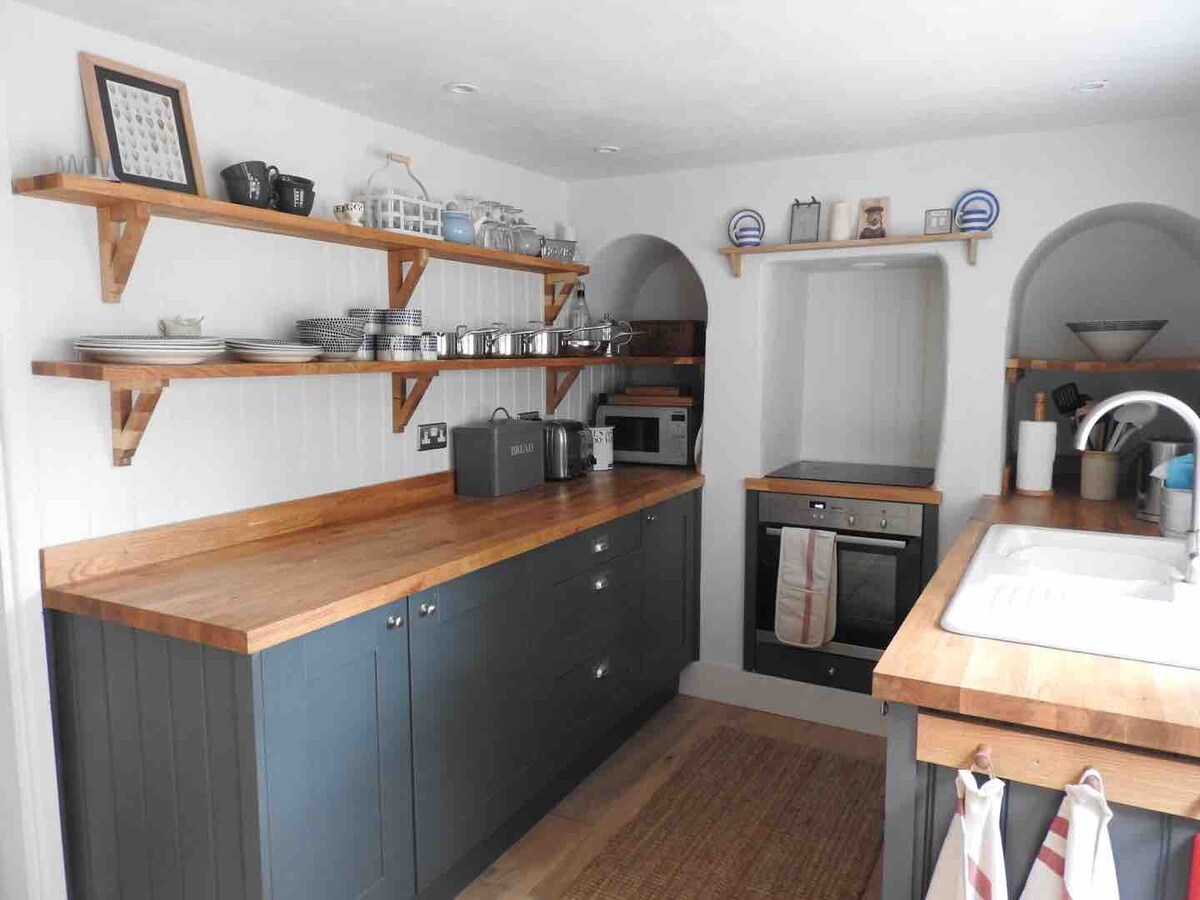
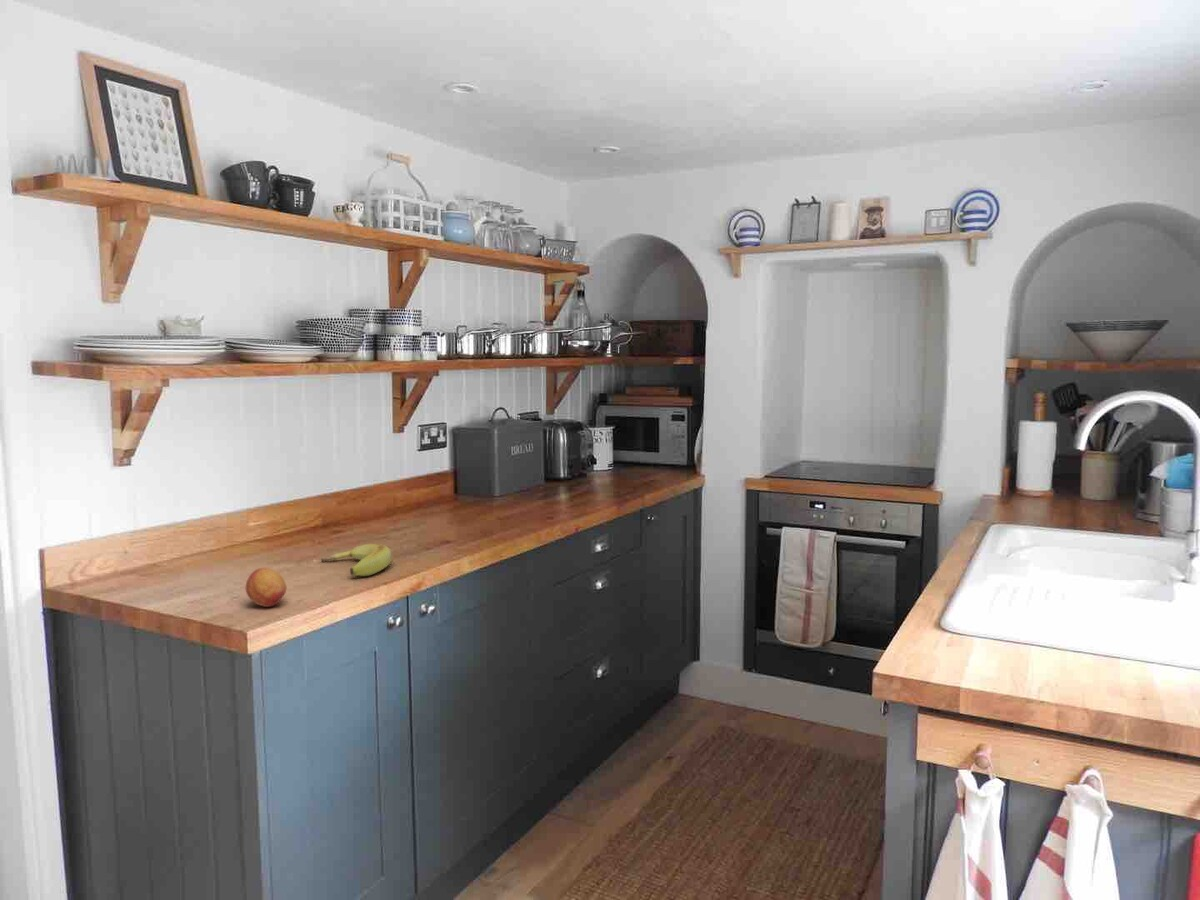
+ fruit (266, 586)
+ banana (353, 556)
